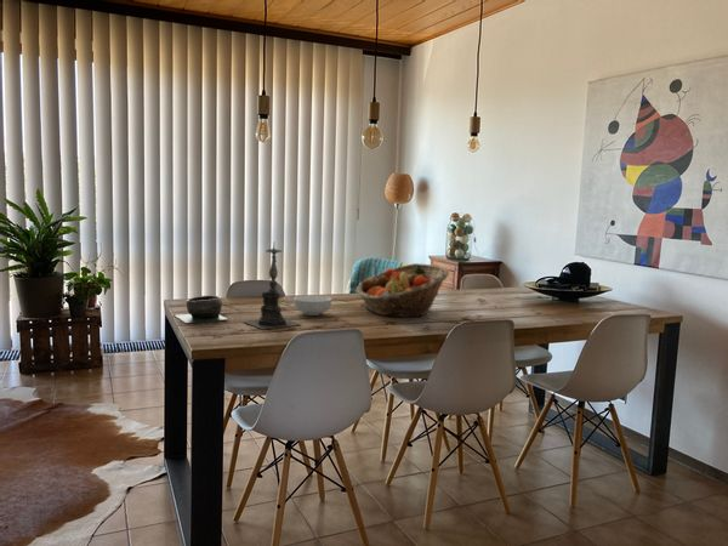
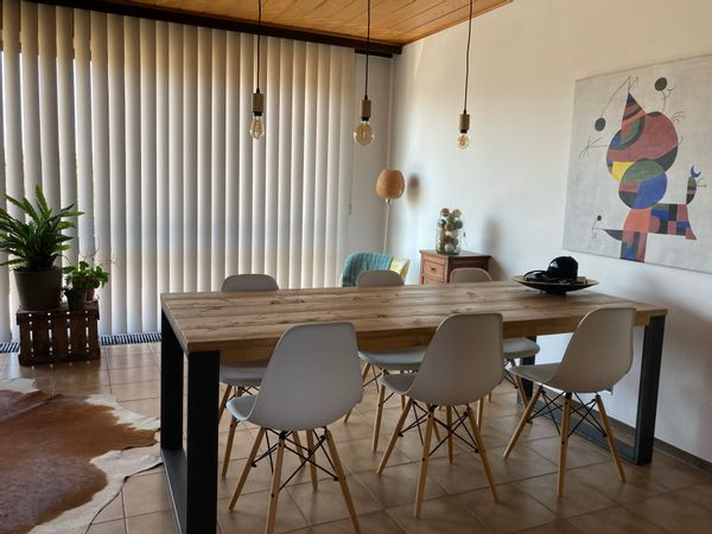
- fruit basket (402, 288)
- cereal bowl (312, 306)
- bowl (200, 307)
- candle holder (273, 280)
